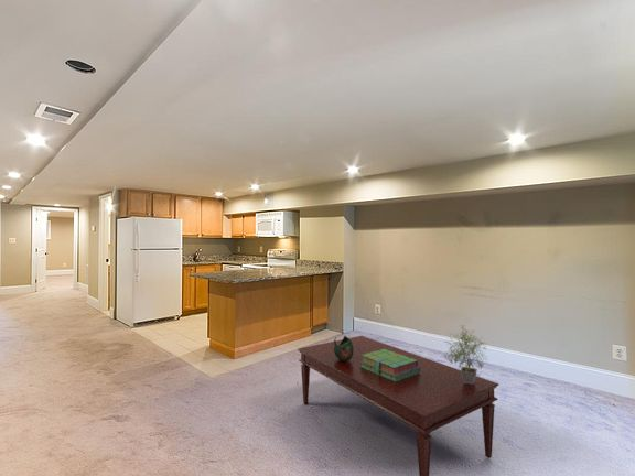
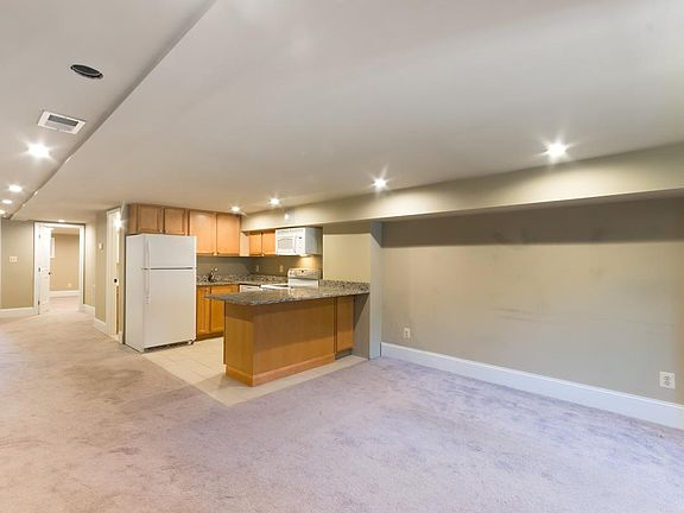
- coffee table (384, 394)
- stack of books (389, 363)
- decorative bowl (342, 348)
- potted plant (465, 354)
